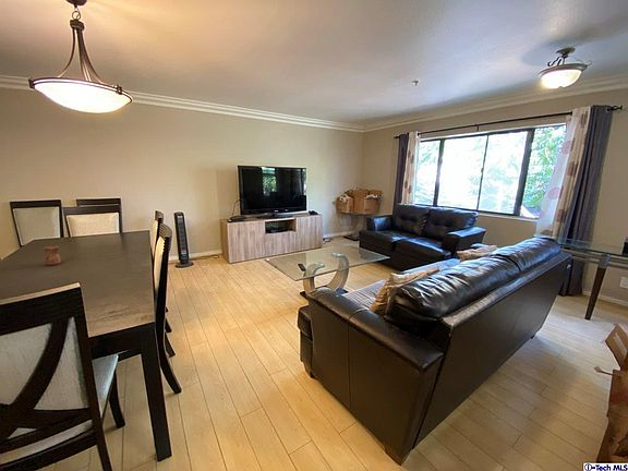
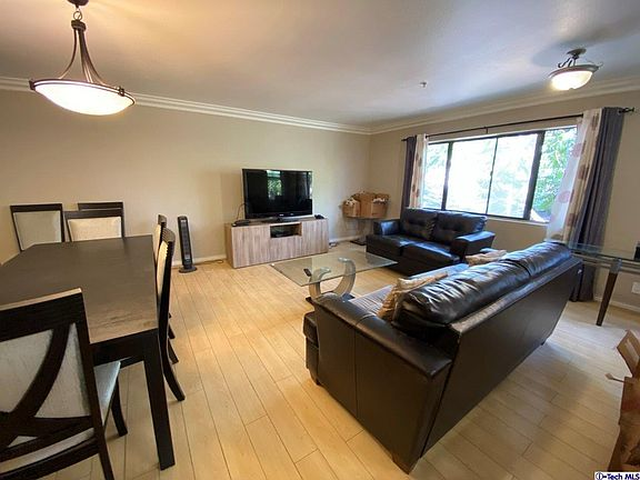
- cup (52, 255)
